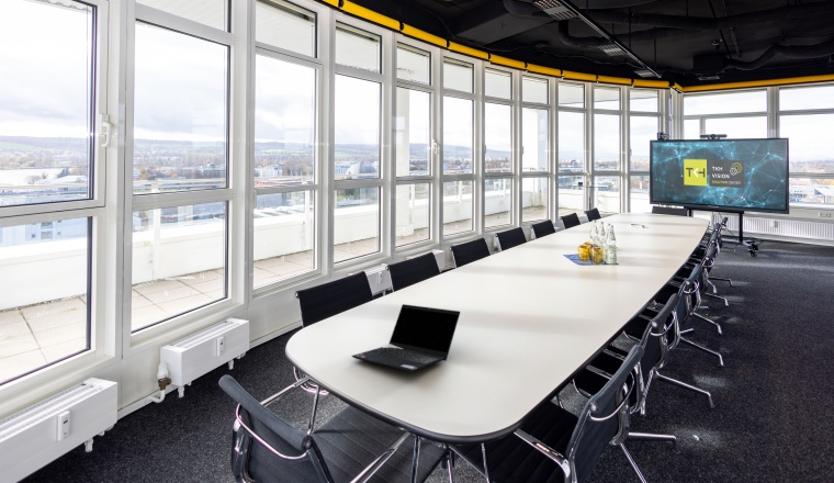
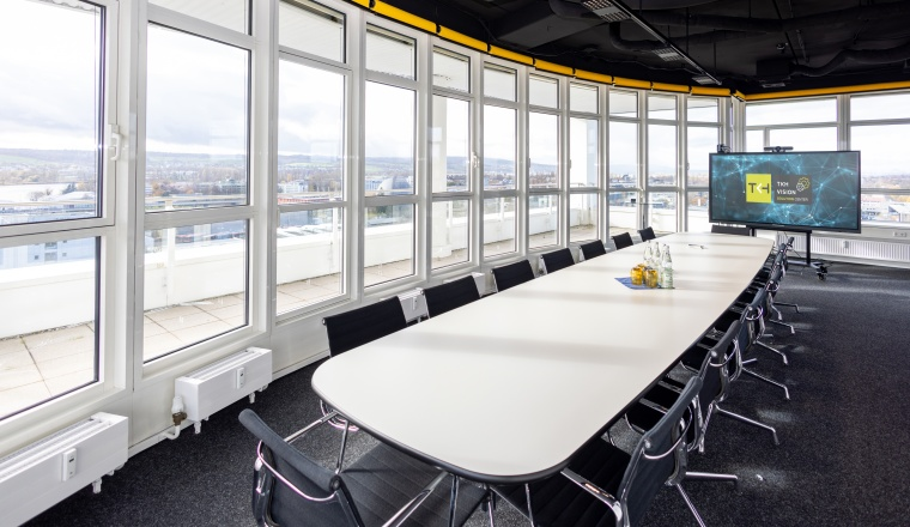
- laptop computer (406, 335)
